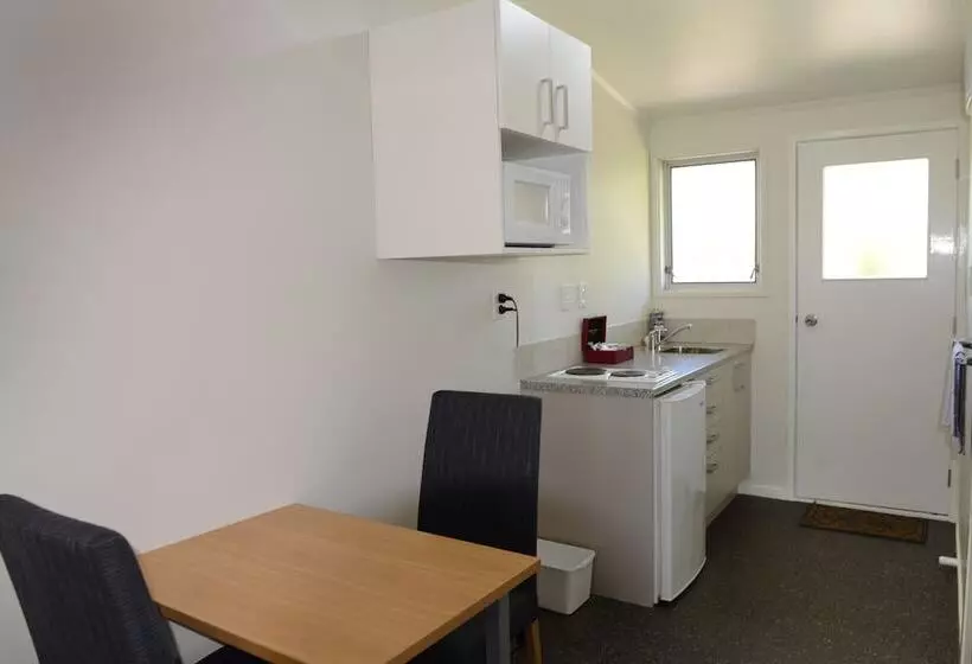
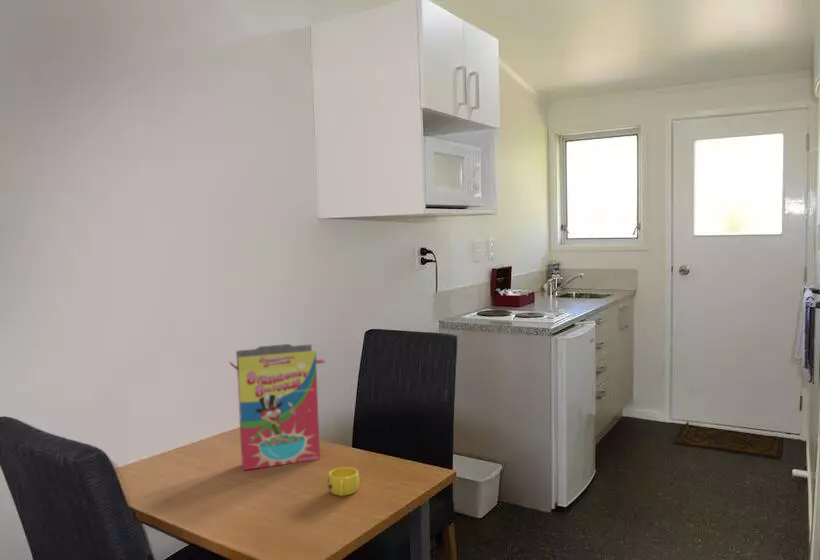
+ cup (343, 483)
+ cereal box (280, 404)
